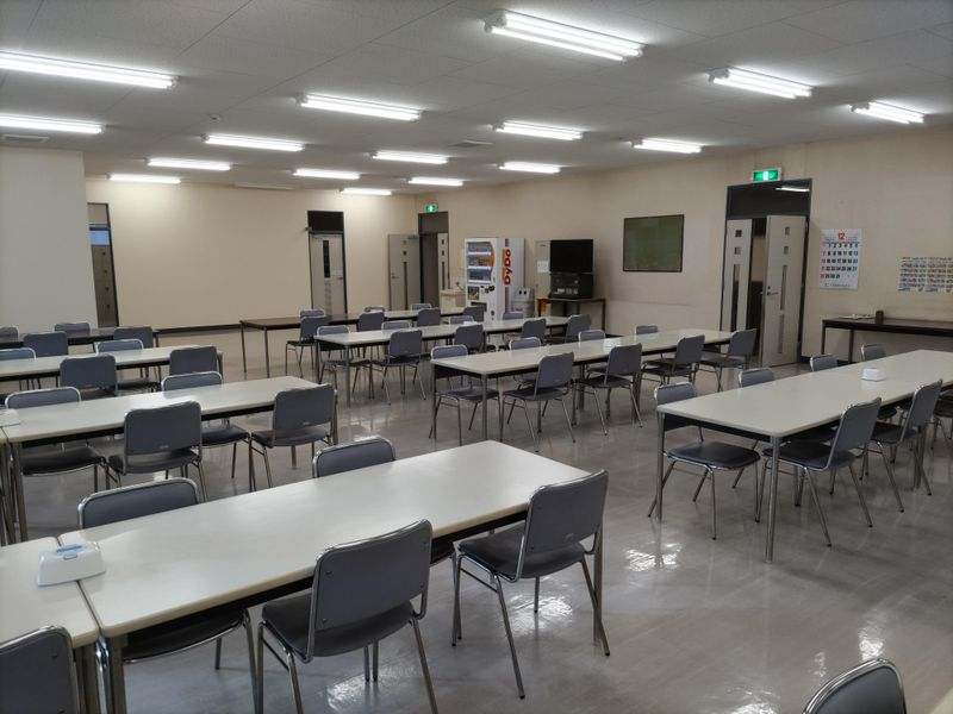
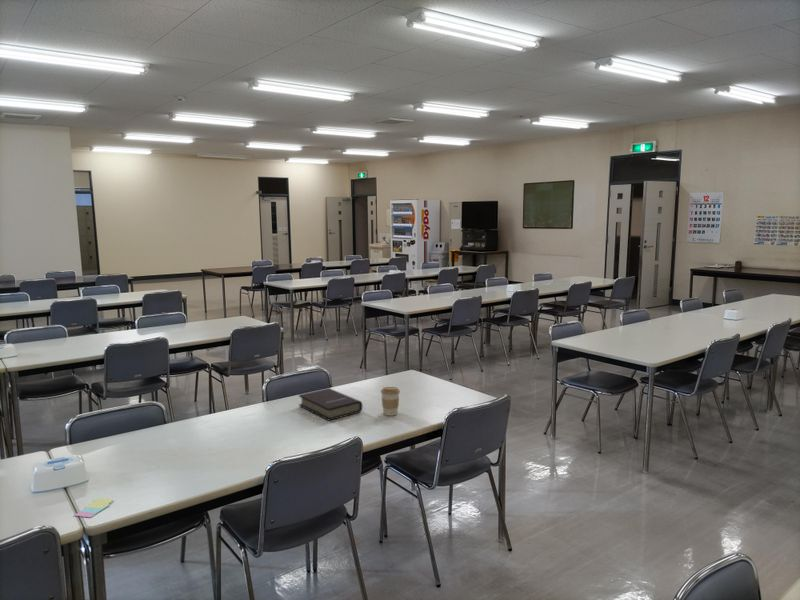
+ book (330, 403)
+ sticky notes (95, 507)
+ coffee cup (390, 400)
